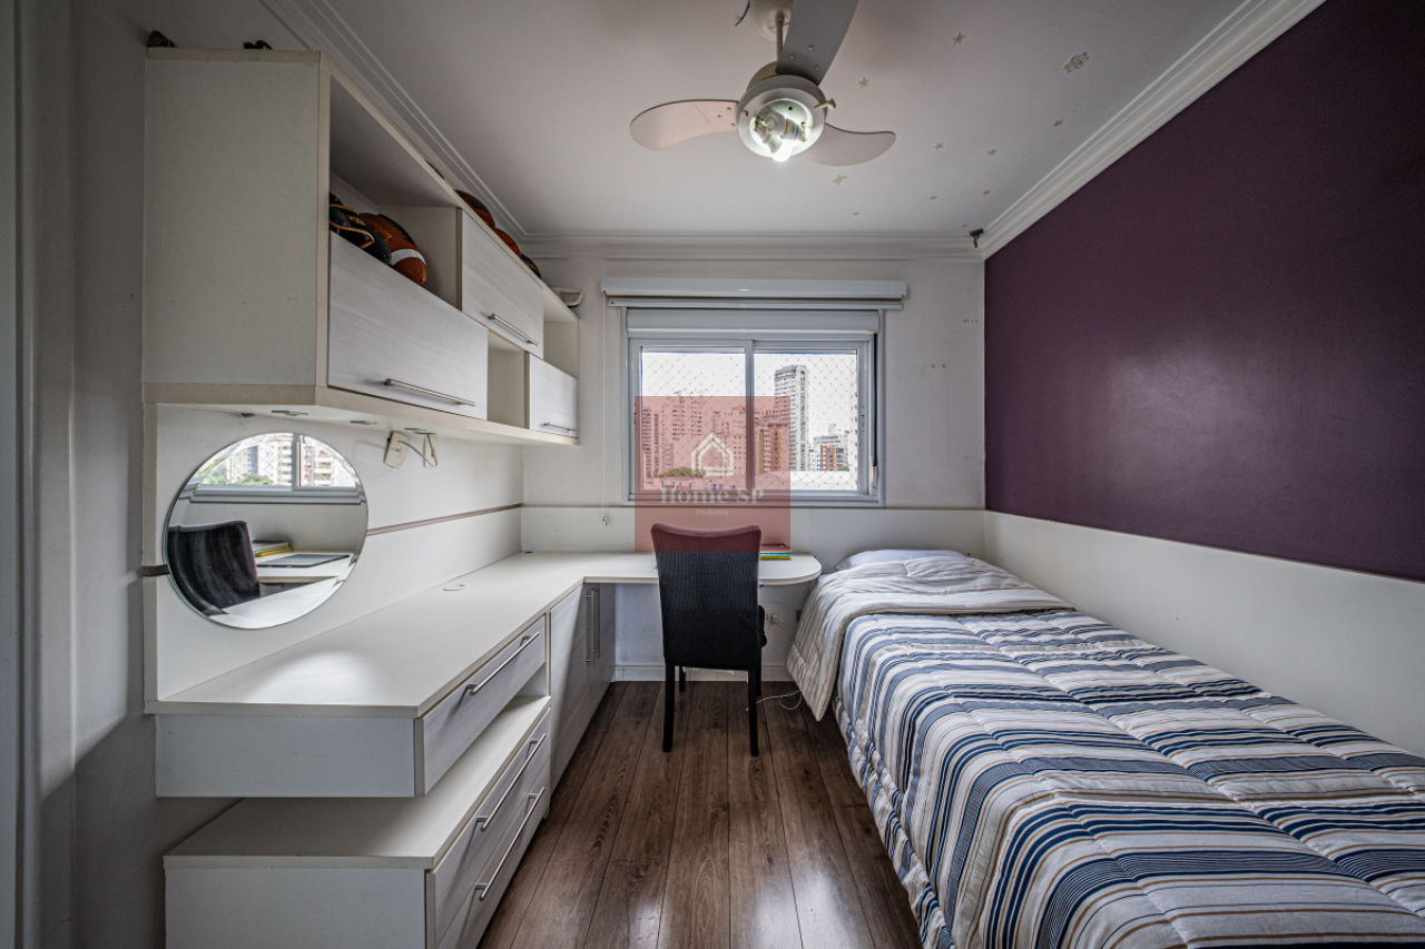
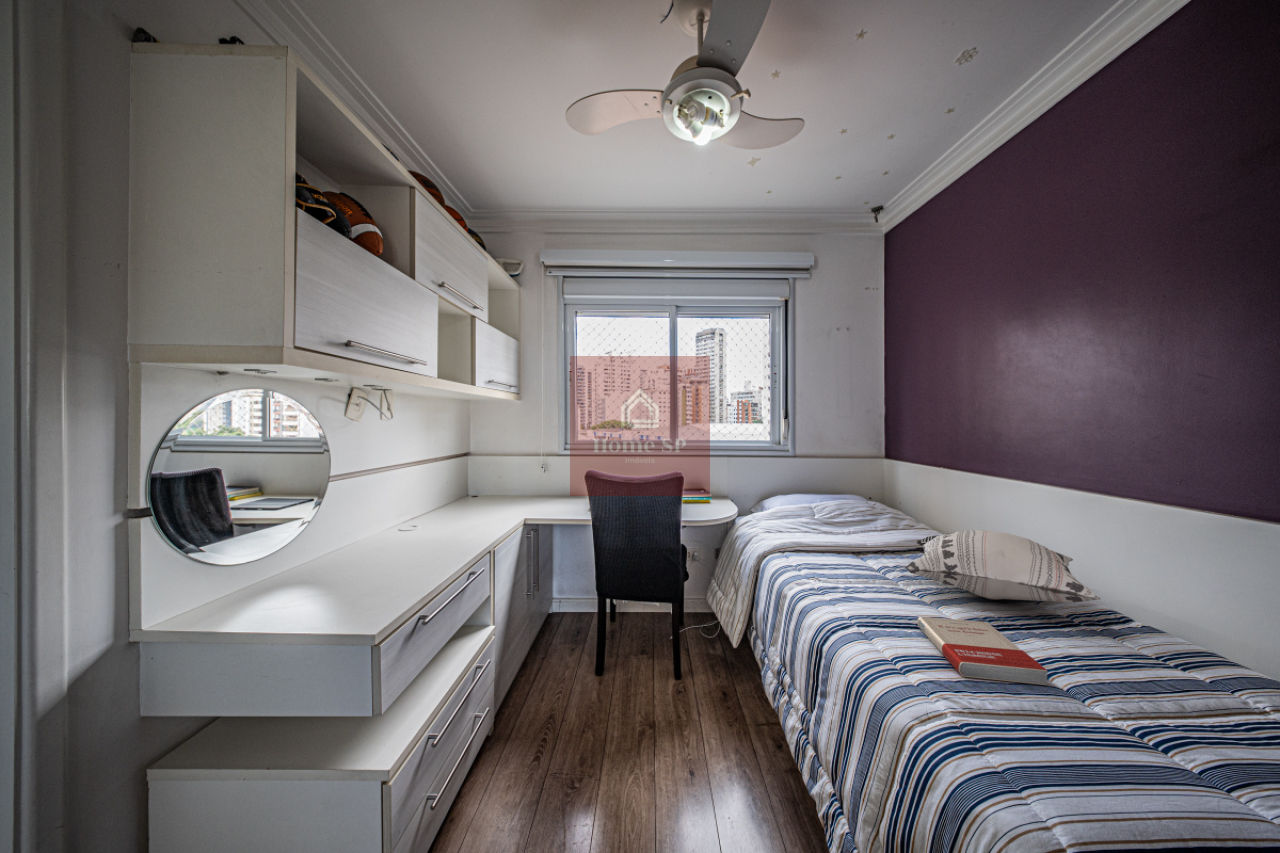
+ book (974, 646)
+ decorative pillow (990, 563)
